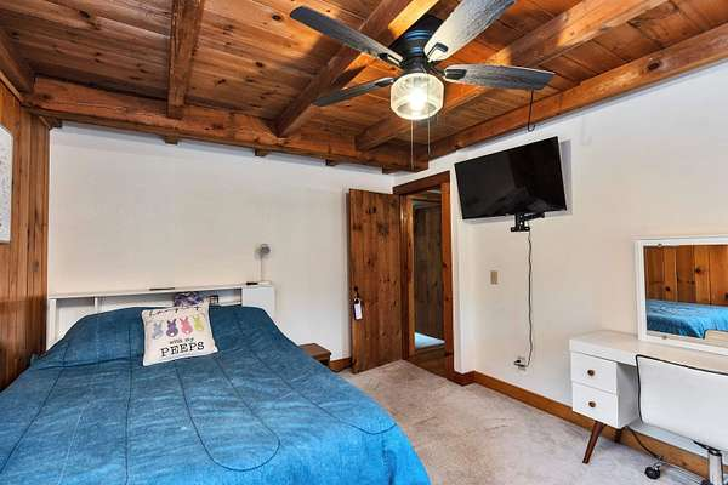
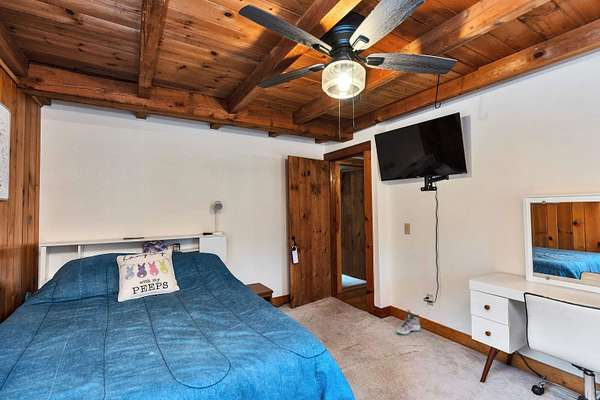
+ sneaker (407, 320)
